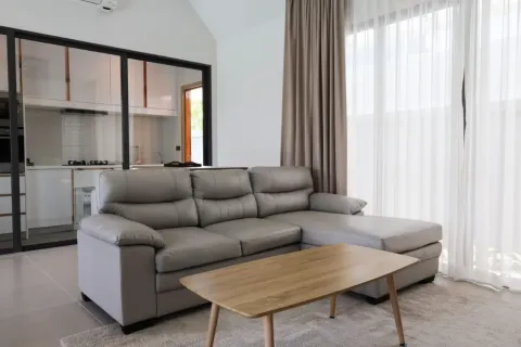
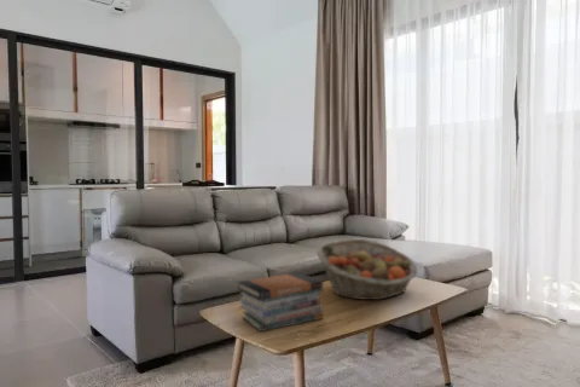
+ fruit basket (366, 267)
+ book stack (280, 300)
